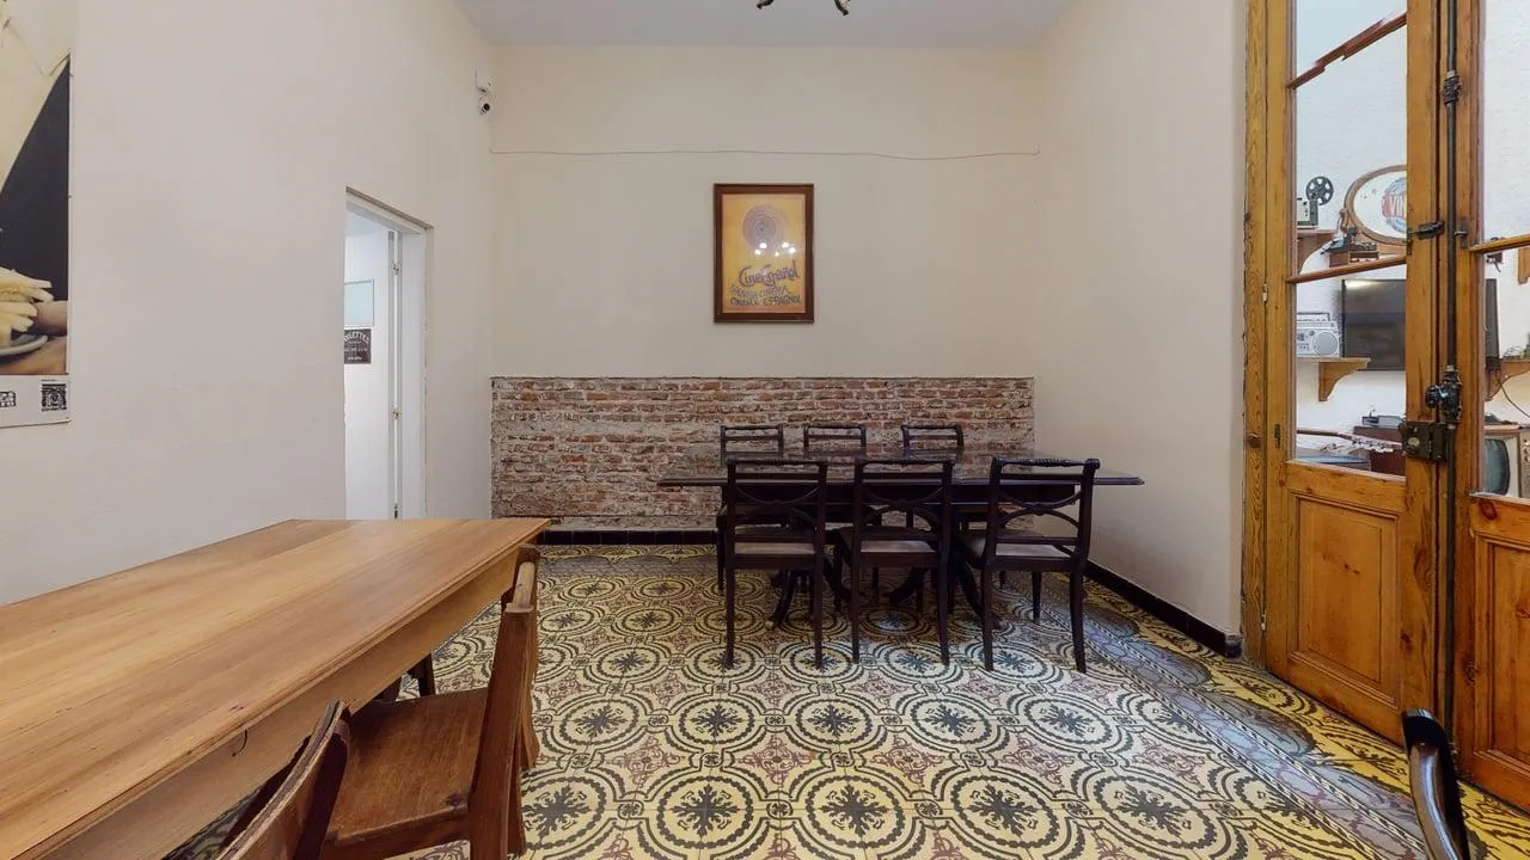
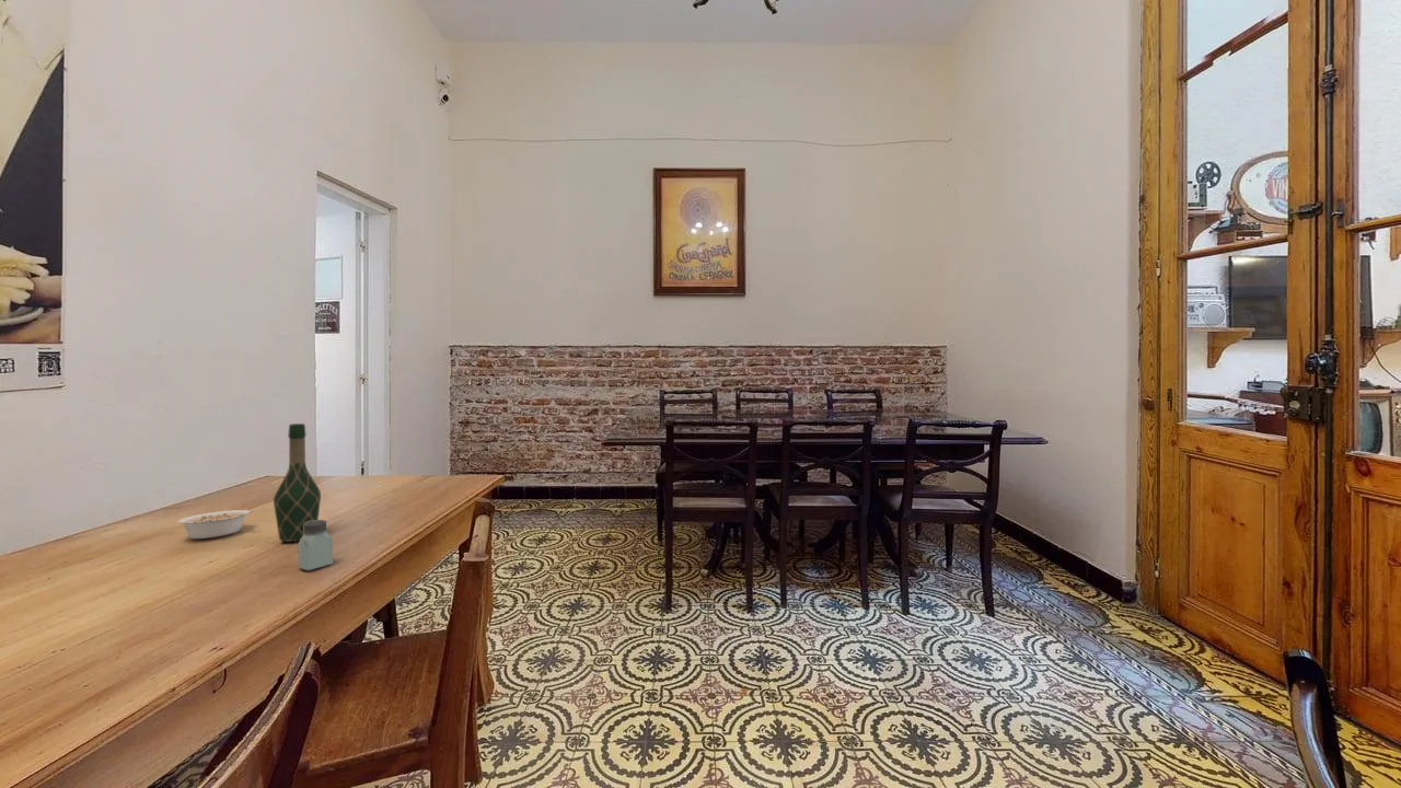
+ legume (218, 522)
+ wine bottle (297, 480)
+ saltshaker (315, 544)
